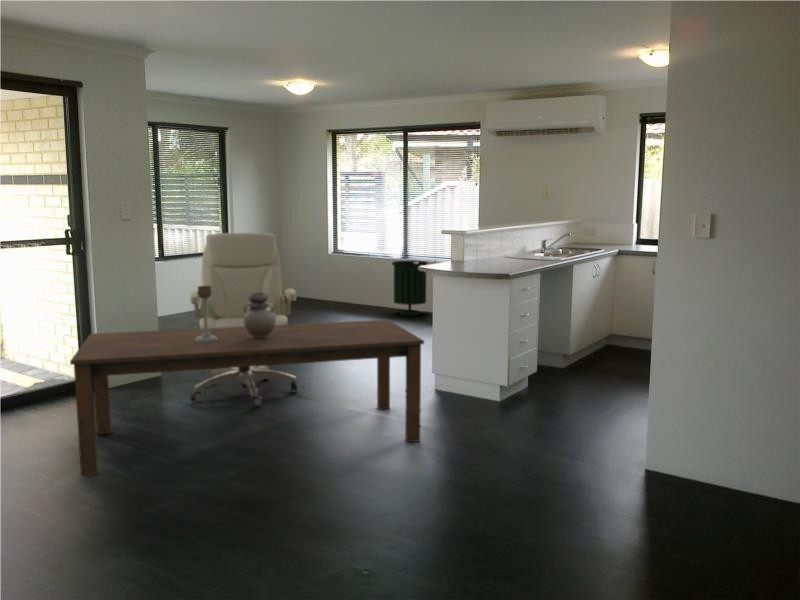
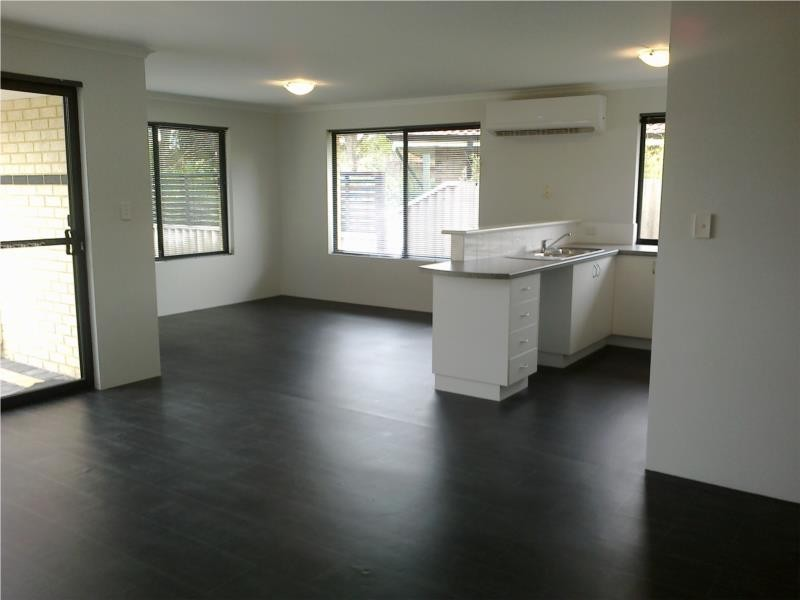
- dining table (251, 366)
- candle holder (205, 313)
- vase (259, 315)
- chair (242, 314)
- trash can (409, 288)
